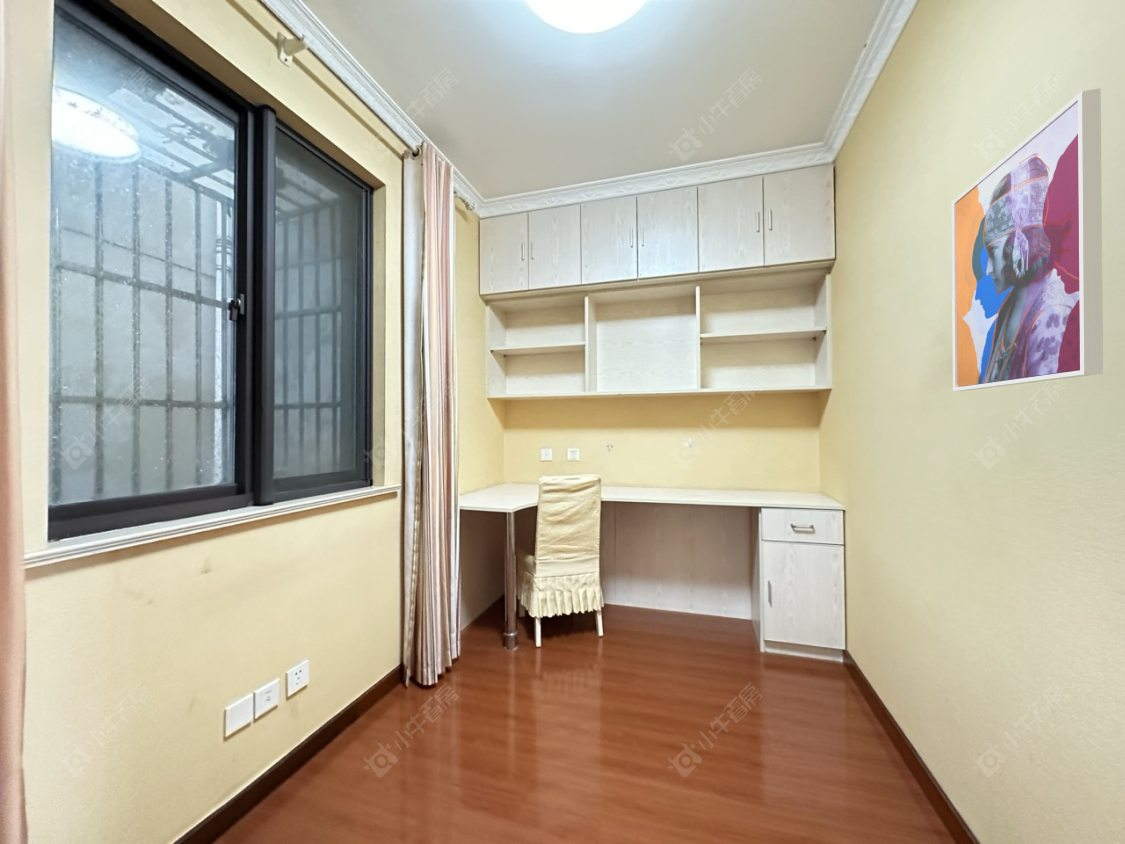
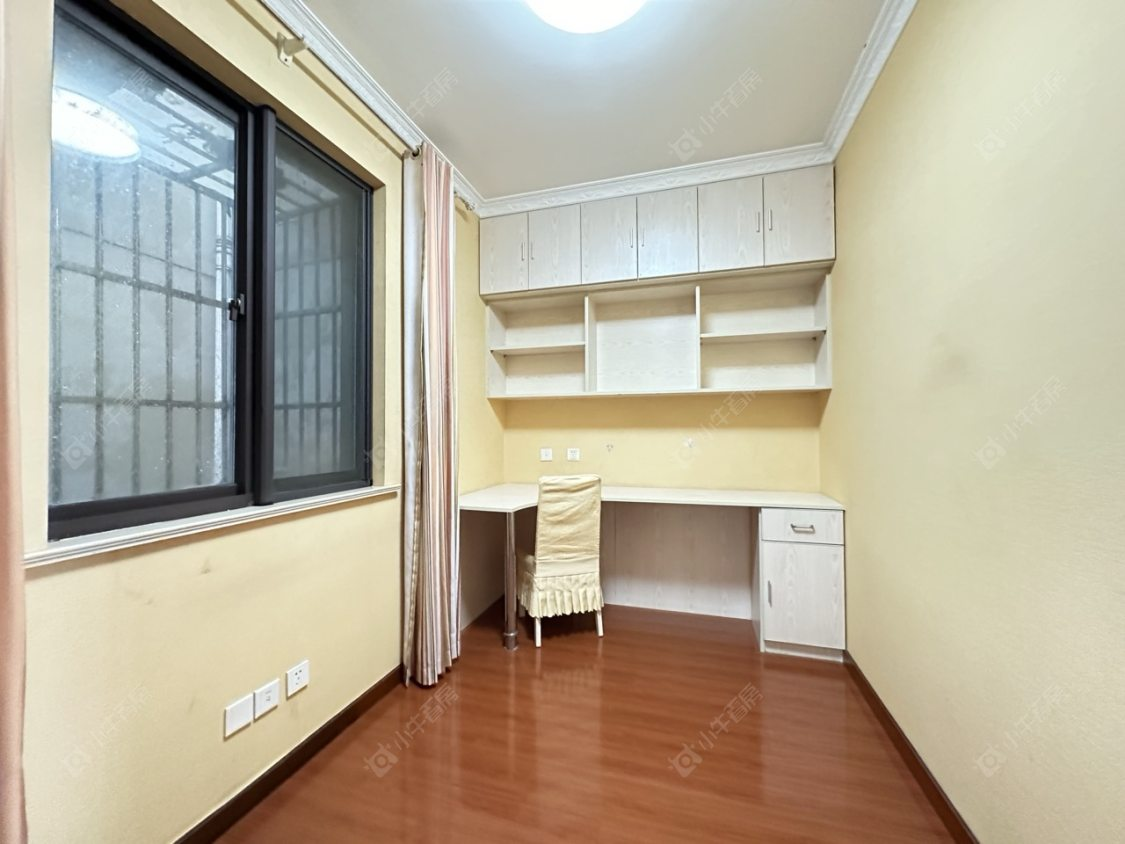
- wall art (1012, 270)
